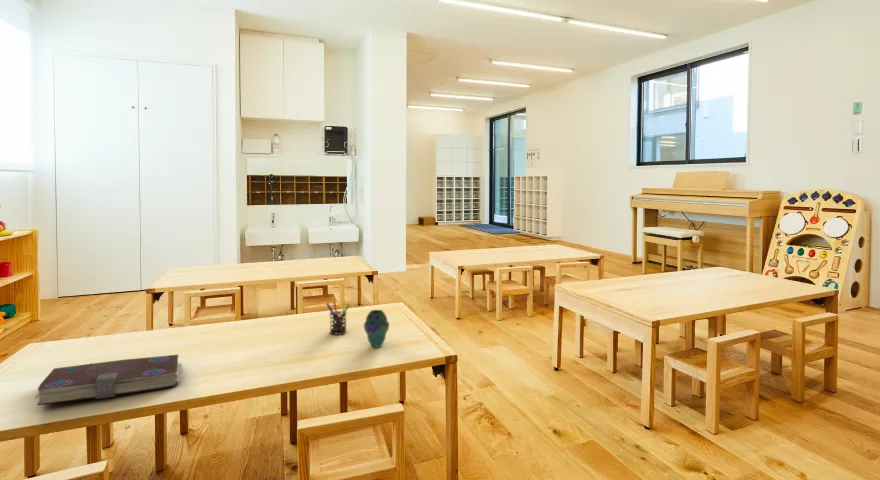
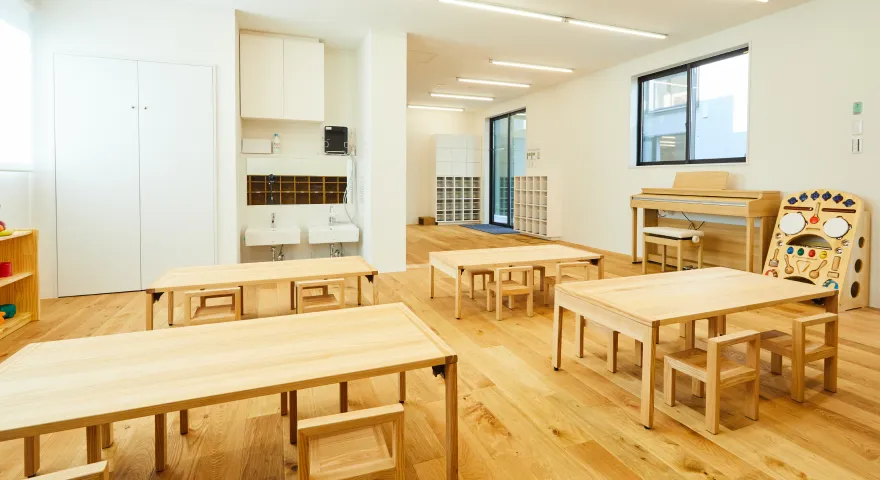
- book (116, 376)
- pen holder (339, 316)
- vase (376, 328)
